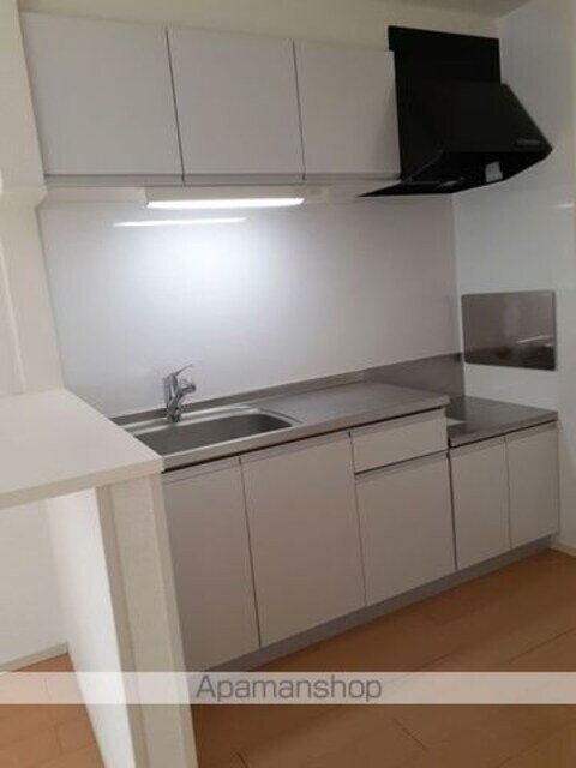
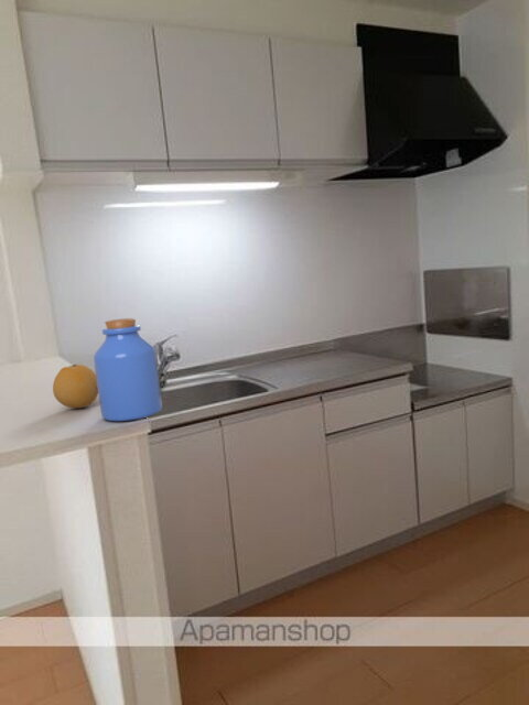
+ fruit (76, 386)
+ jar (126, 367)
